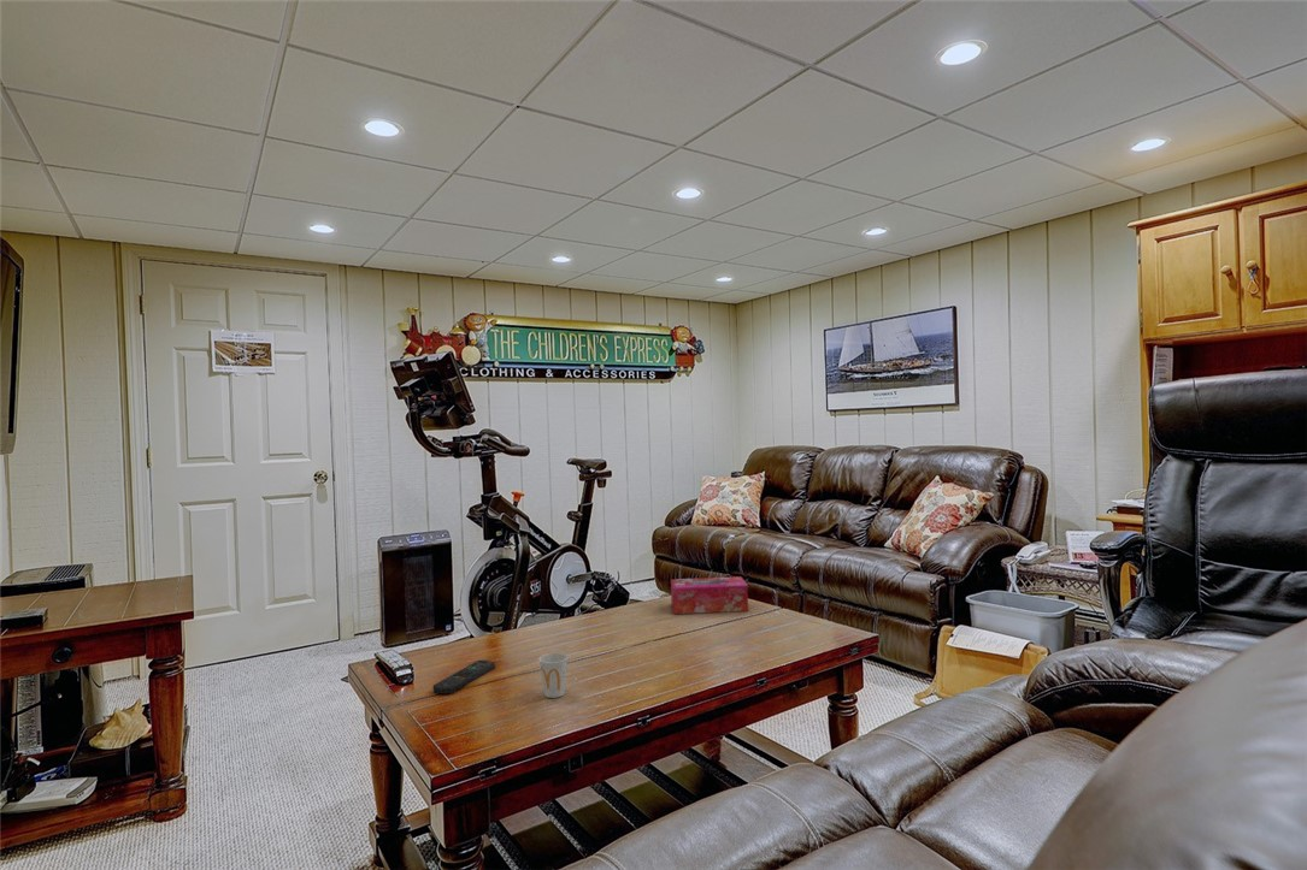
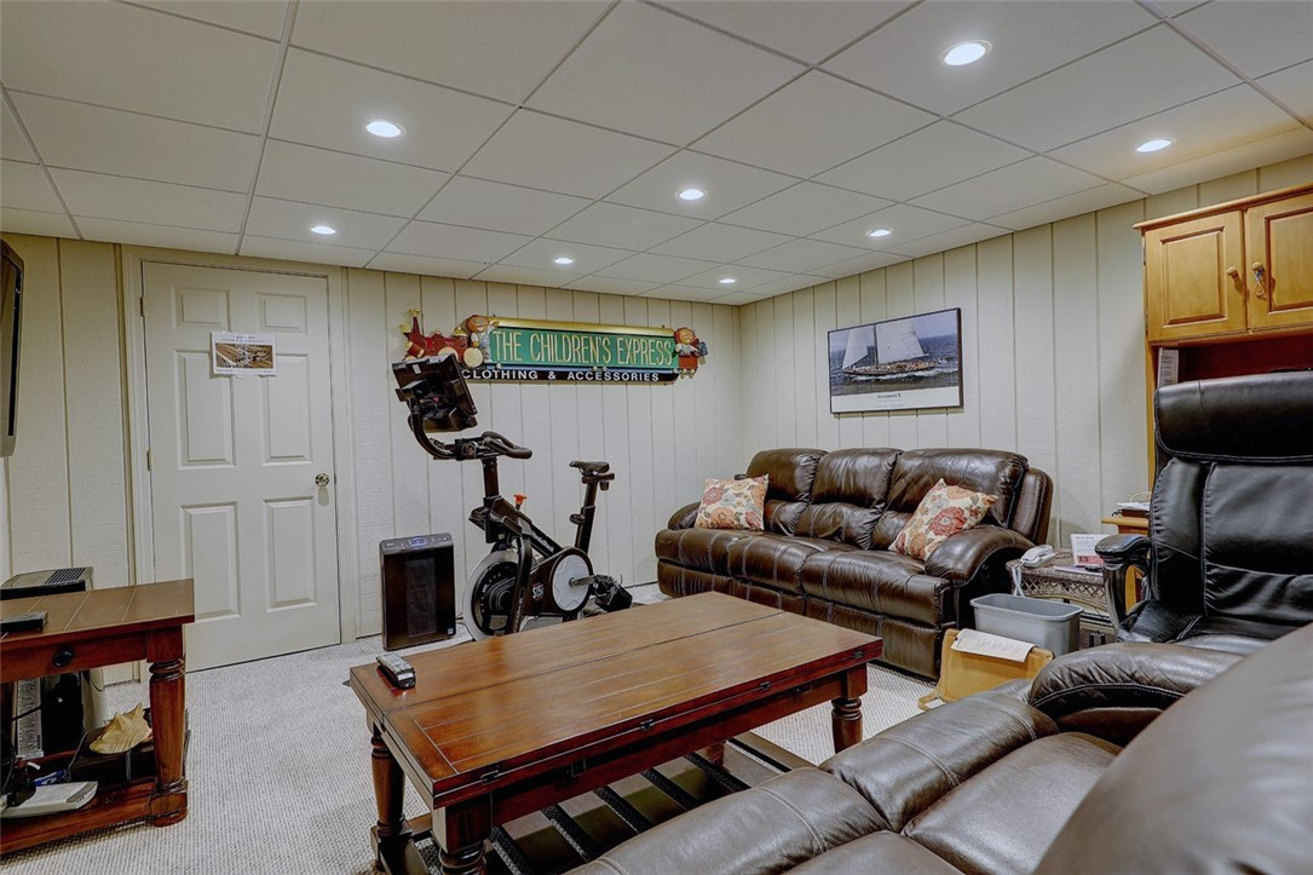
- remote control (465, 675)
- tissue box (708, 594)
- cup (553, 675)
